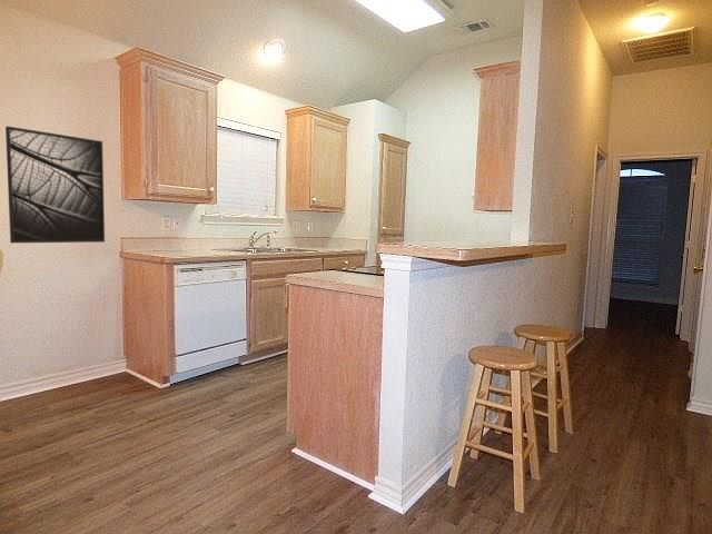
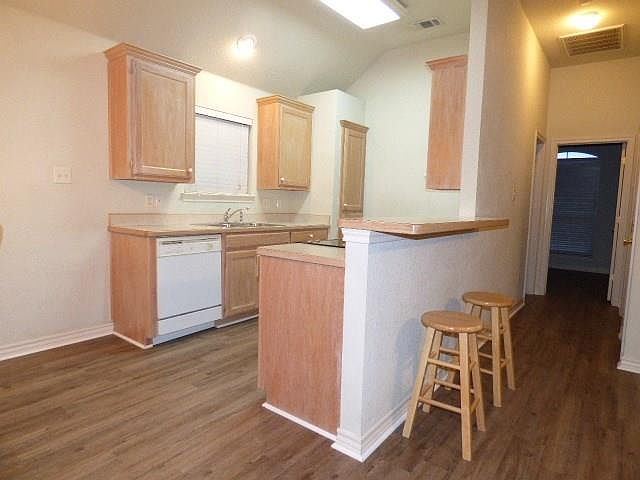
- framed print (59, 188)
